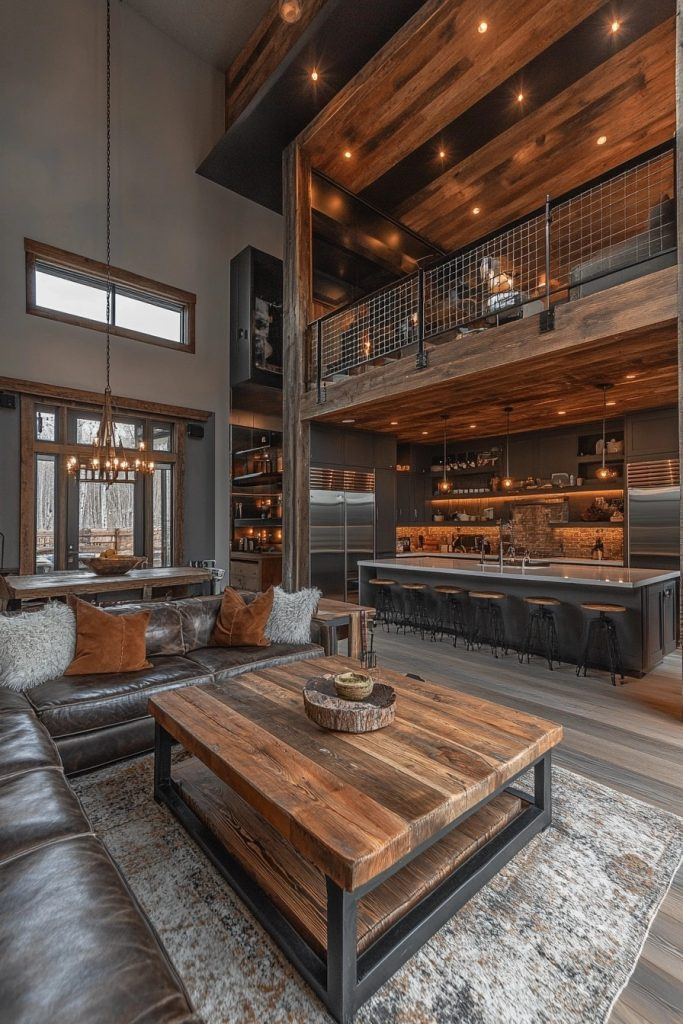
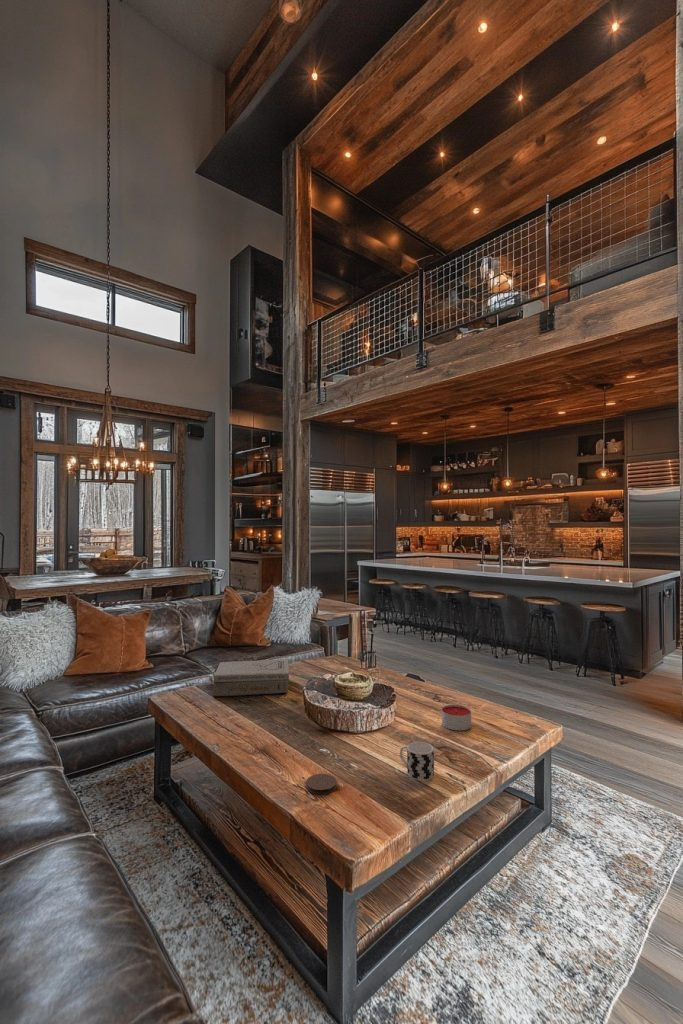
+ cup (416, 759)
+ books (252, 676)
+ candle (456, 716)
+ coaster (321, 783)
